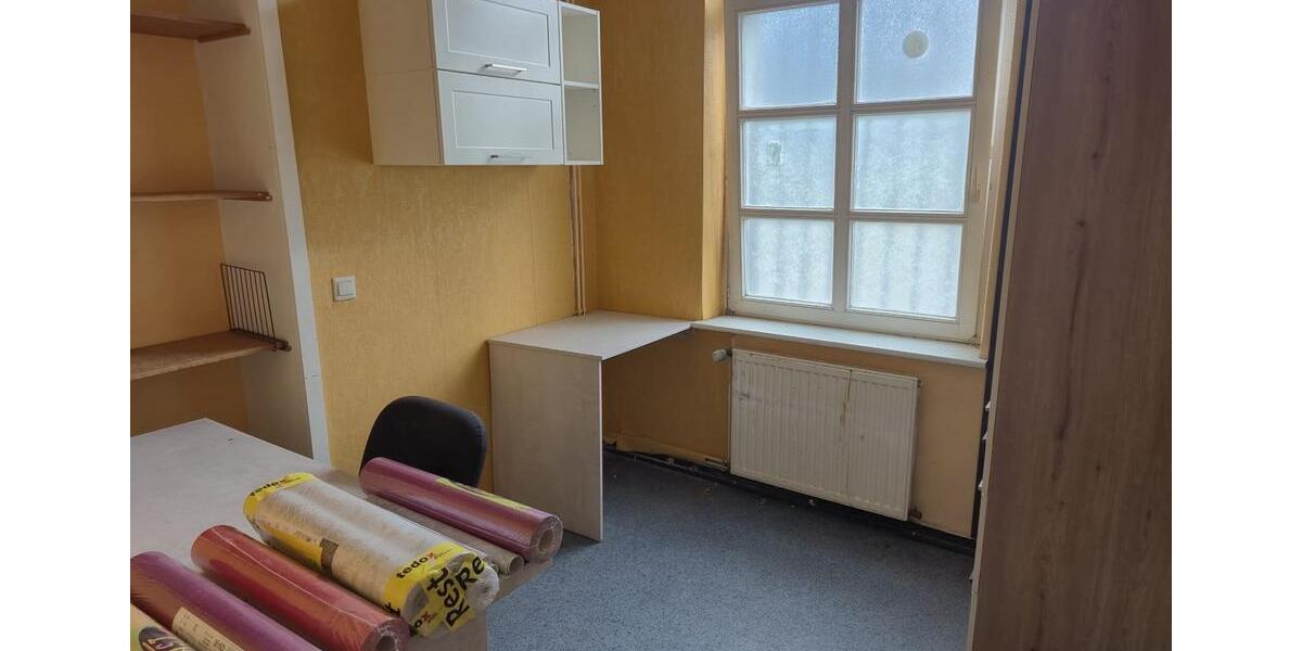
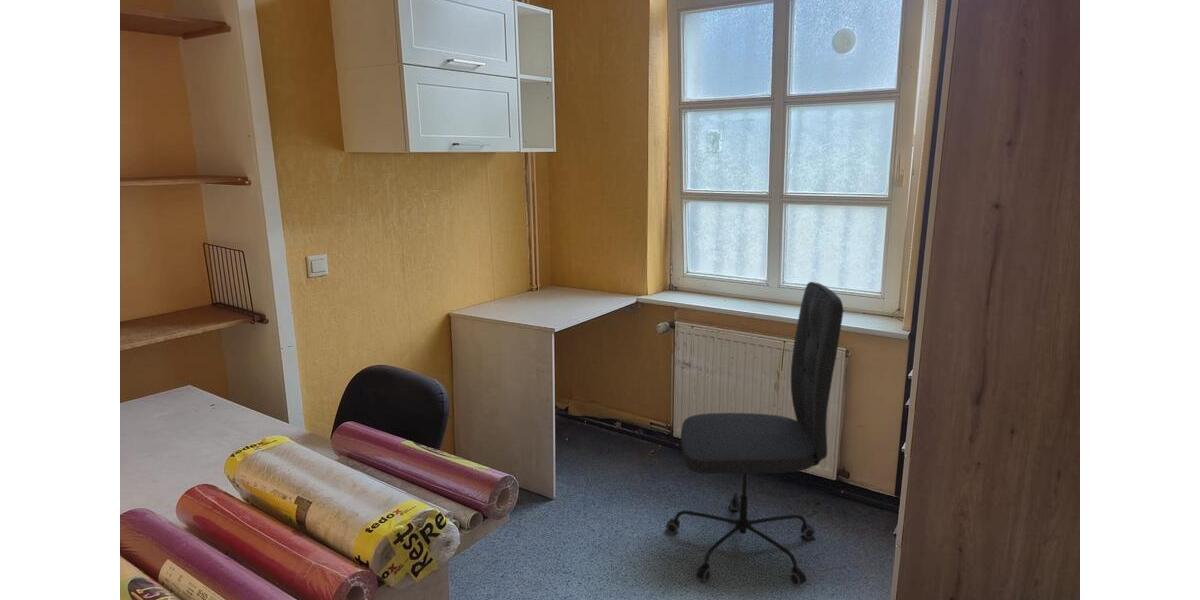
+ office chair (753, 421)
